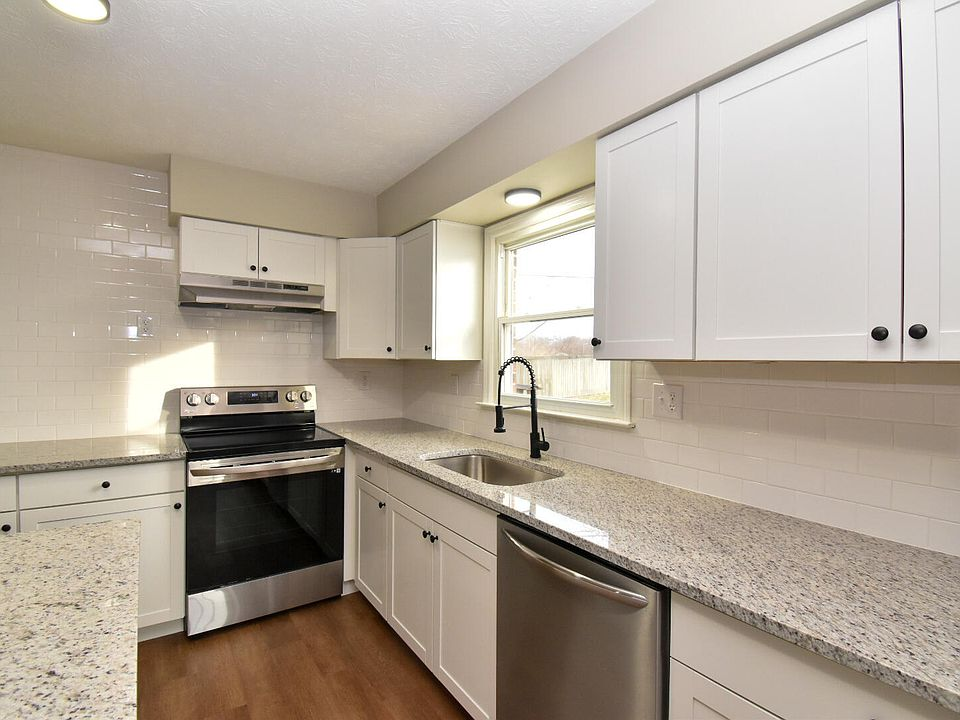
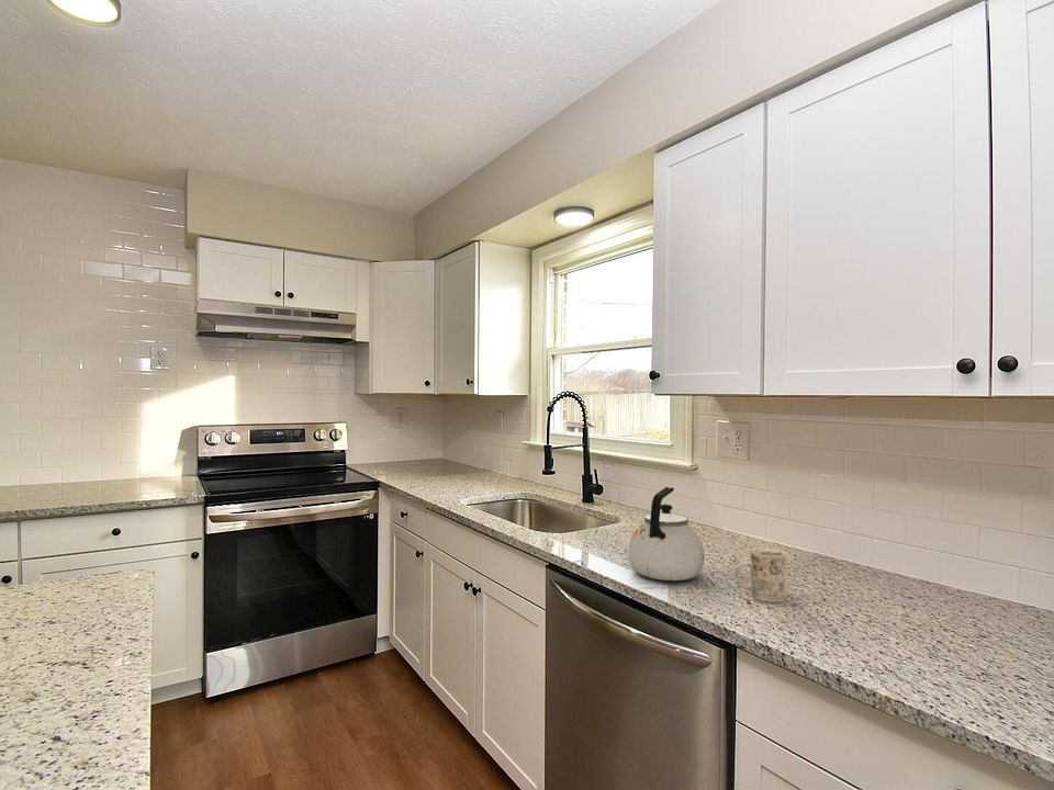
+ kettle (665, 531)
+ mug (762, 574)
